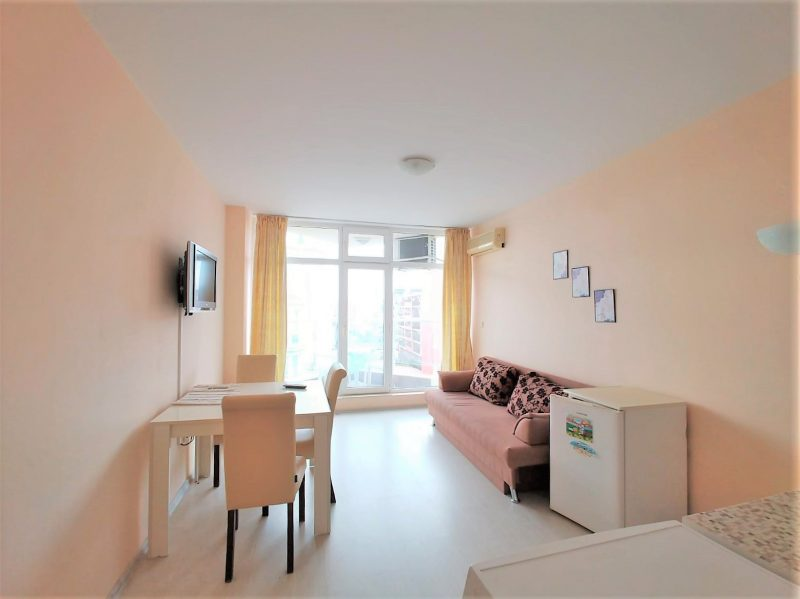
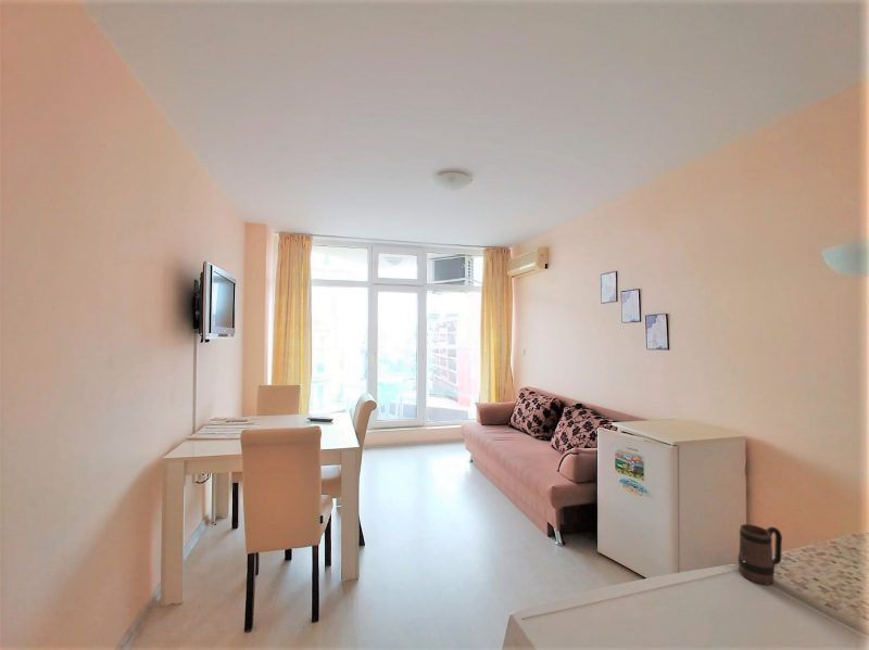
+ mug (761, 551)
